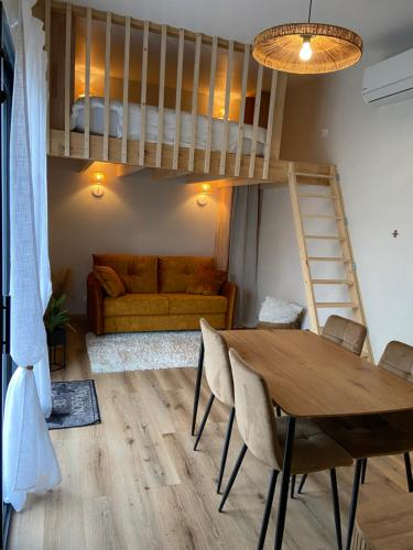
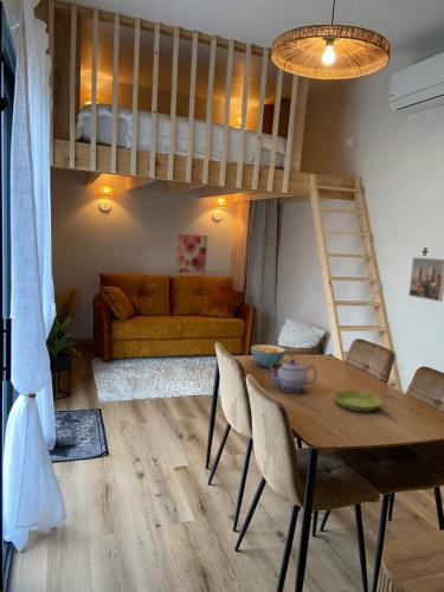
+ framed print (426, 278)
+ teapot (291, 374)
+ cereal bowl (268, 356)
+ saucer (356, 401)
+ wall art (192, 253)
